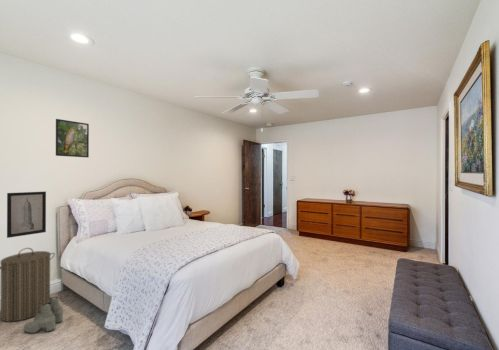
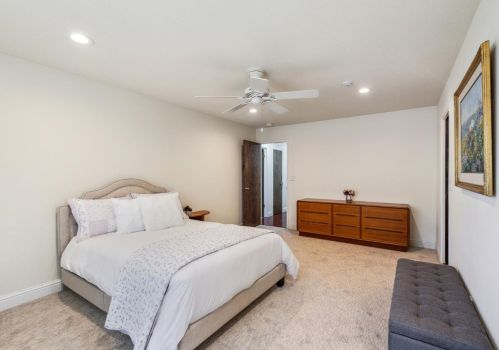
- laundry hamper (26, 279)
- wall art (27, 213)
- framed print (72, 139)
- boots (44, 313)
